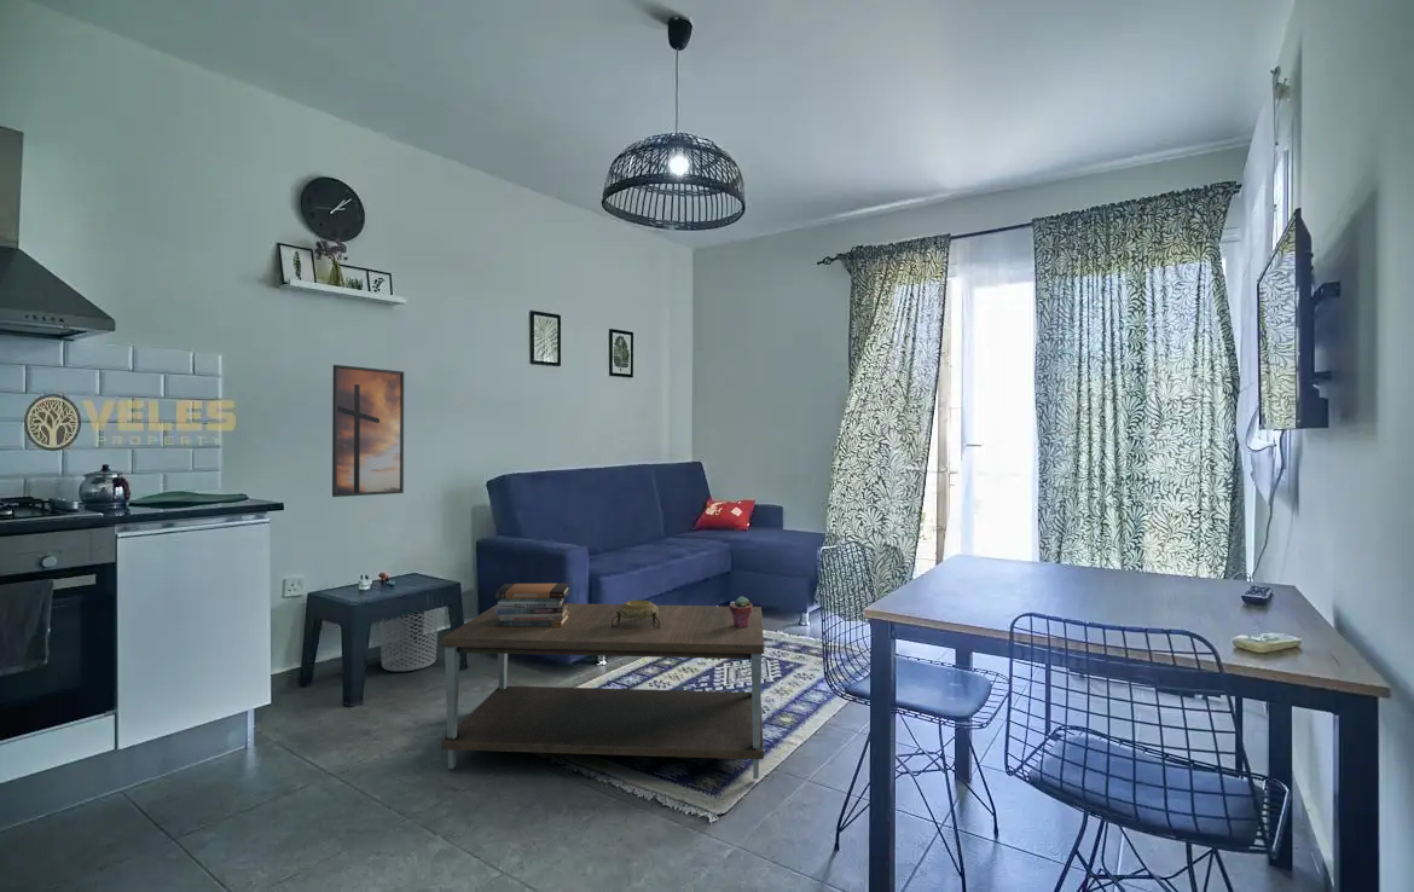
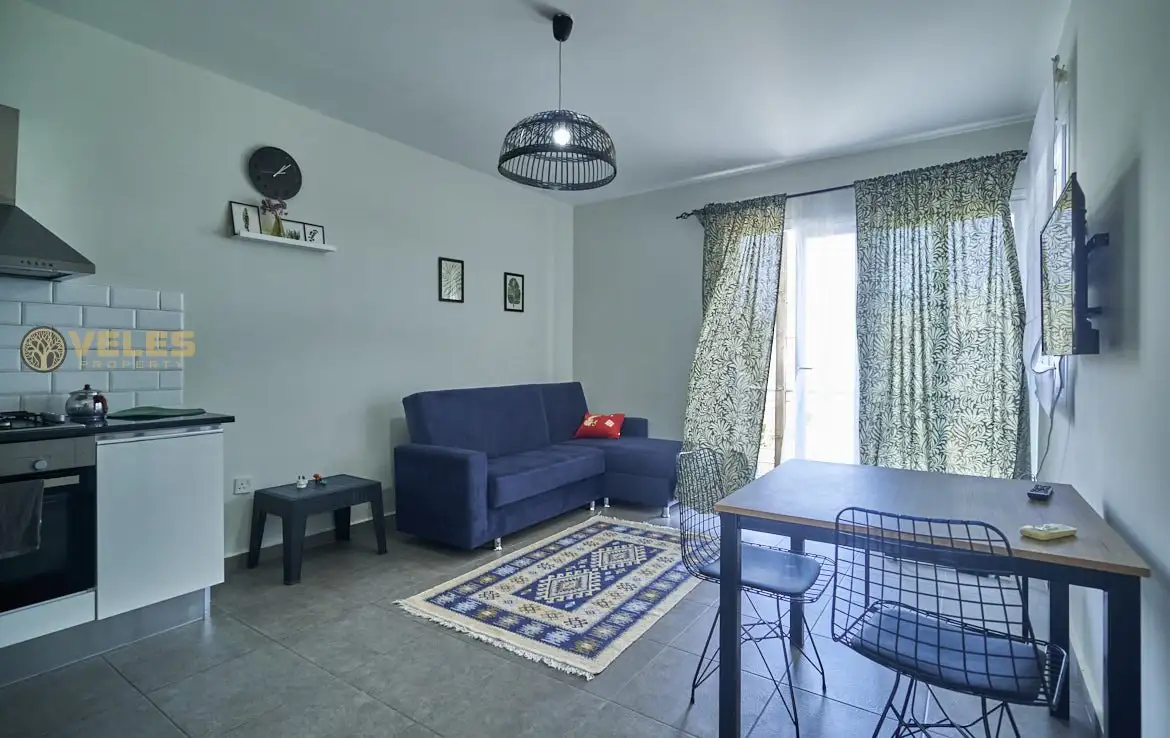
- potted succulent (741, 610)
- waste bin (408, 632)
- decorative bowl (636, 612)
- coffee table (615, 689)
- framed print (369, 431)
- book stack (532, 603)
